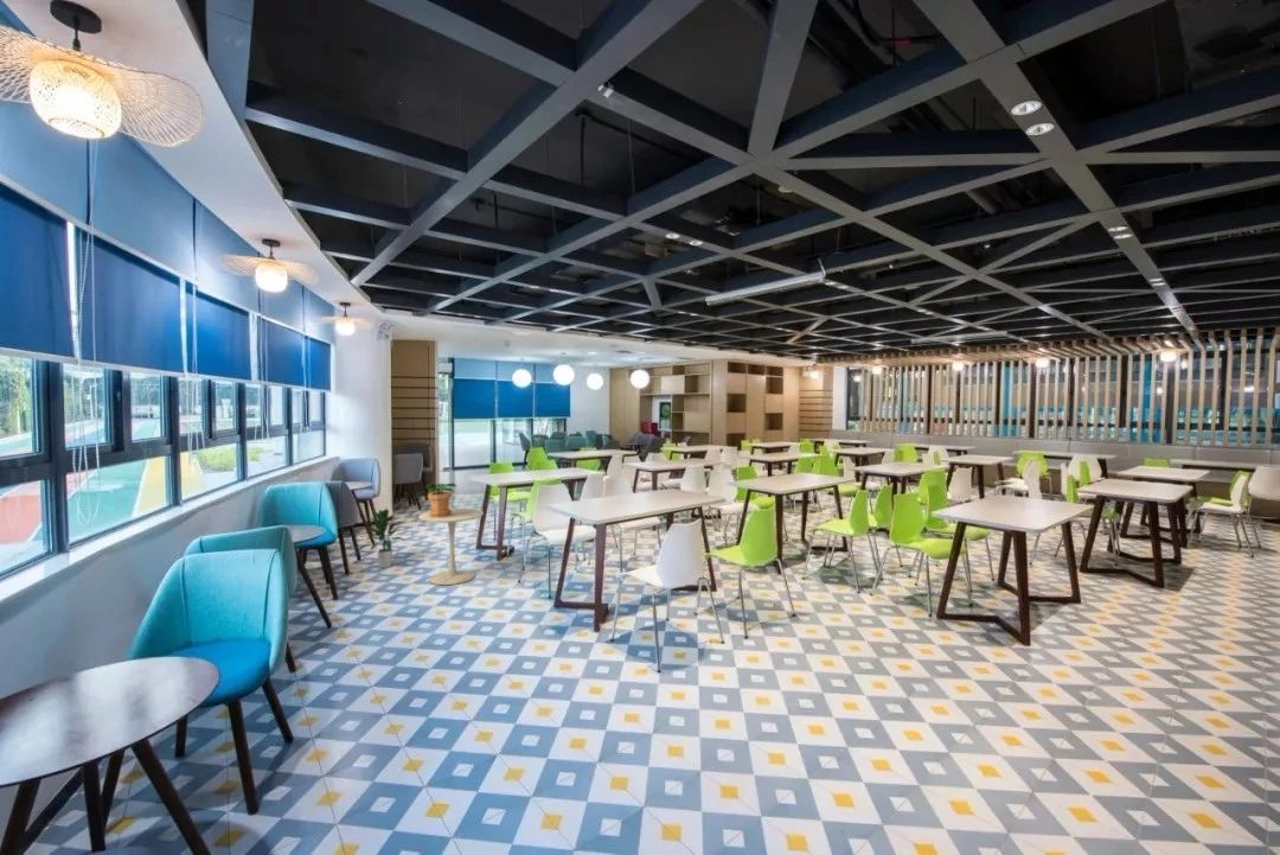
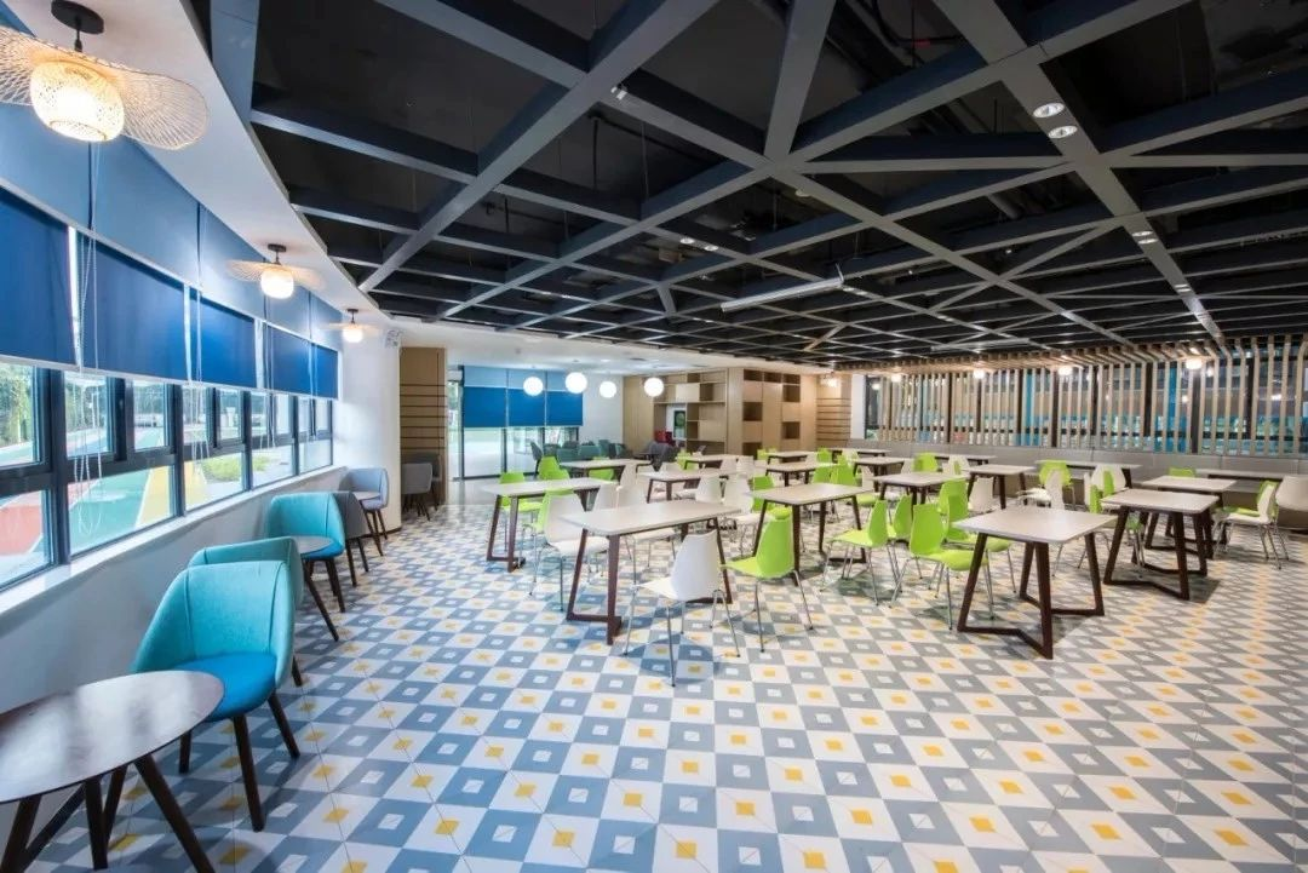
- potted plant (440, 498)
- indoor plant (383, 536)
- side table (452, 545)
